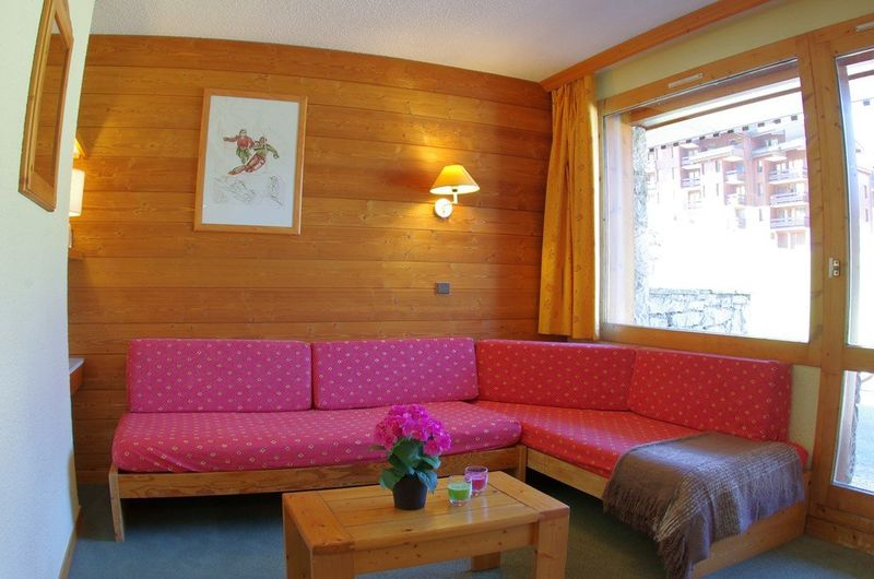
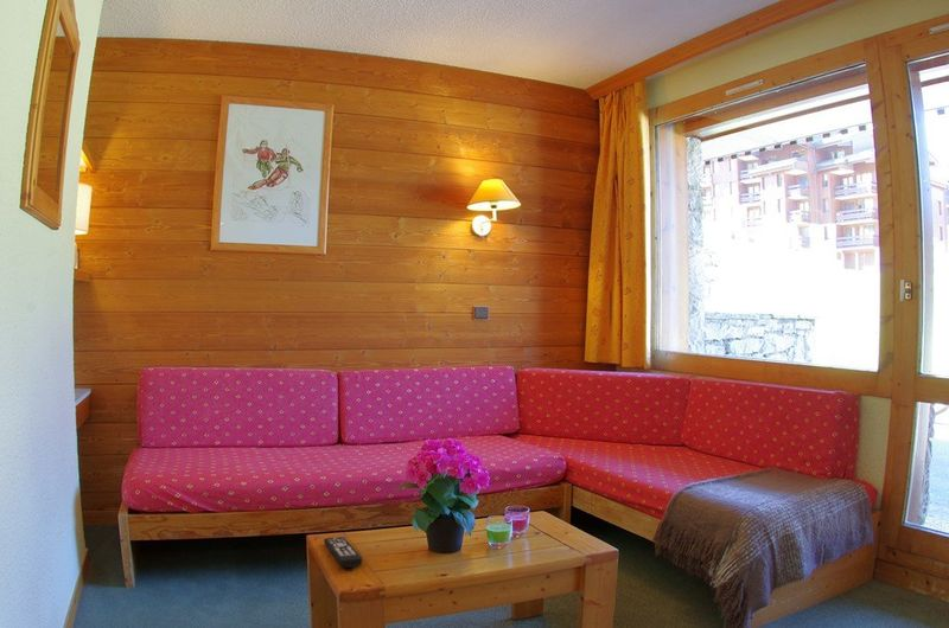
+ remote control (342, 551)
